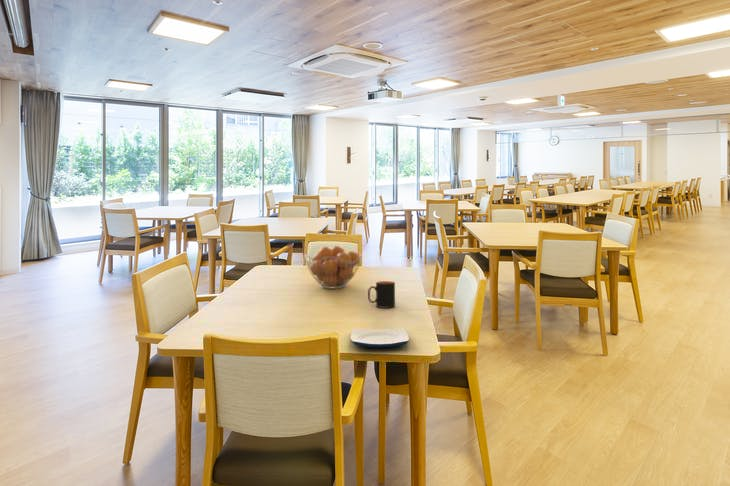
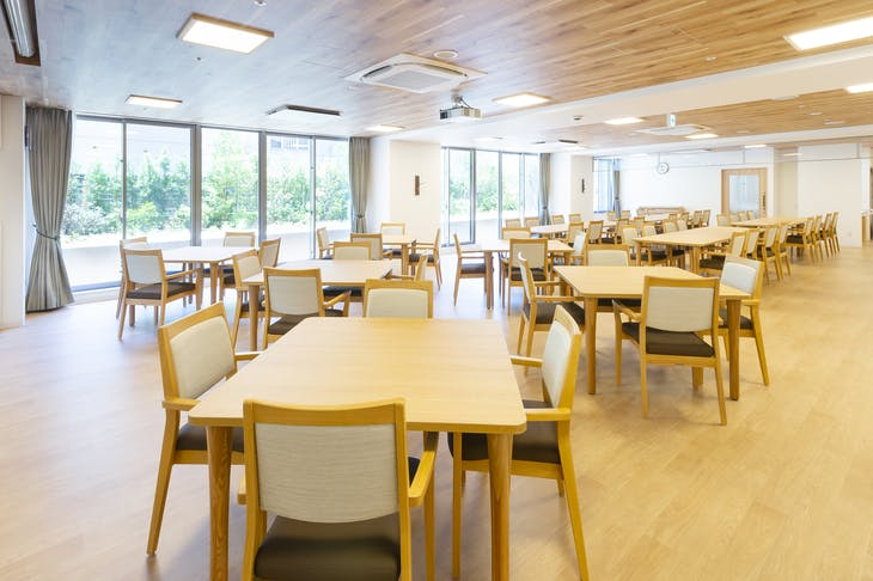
- plate (379, 337)
- mug (381, 294)
- fruit basket (333, 266)
